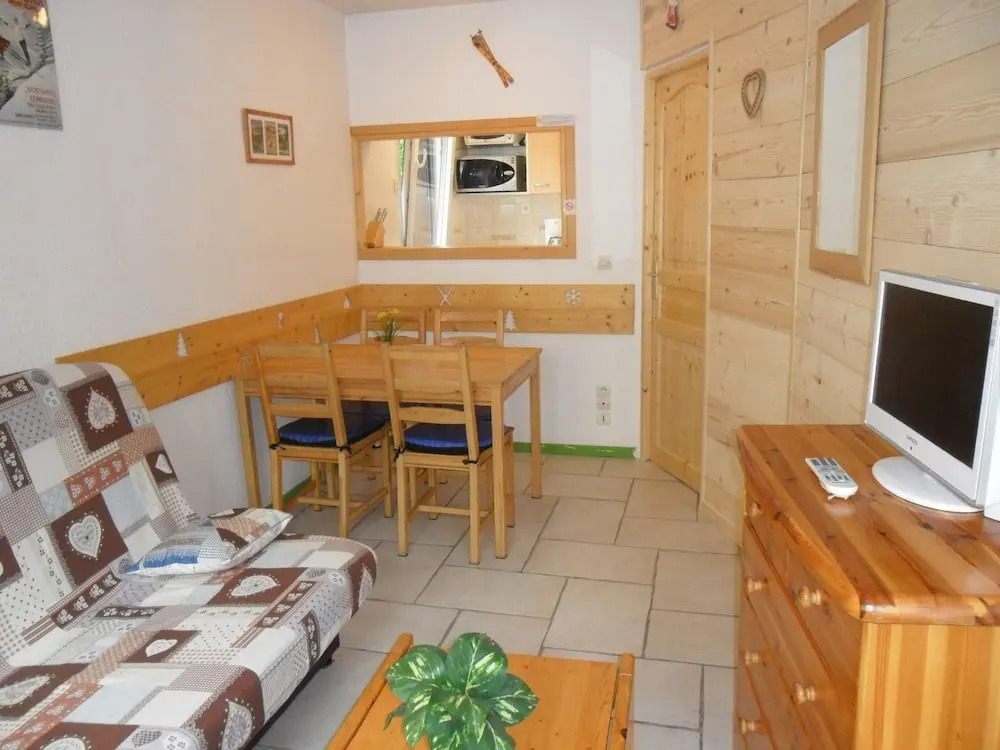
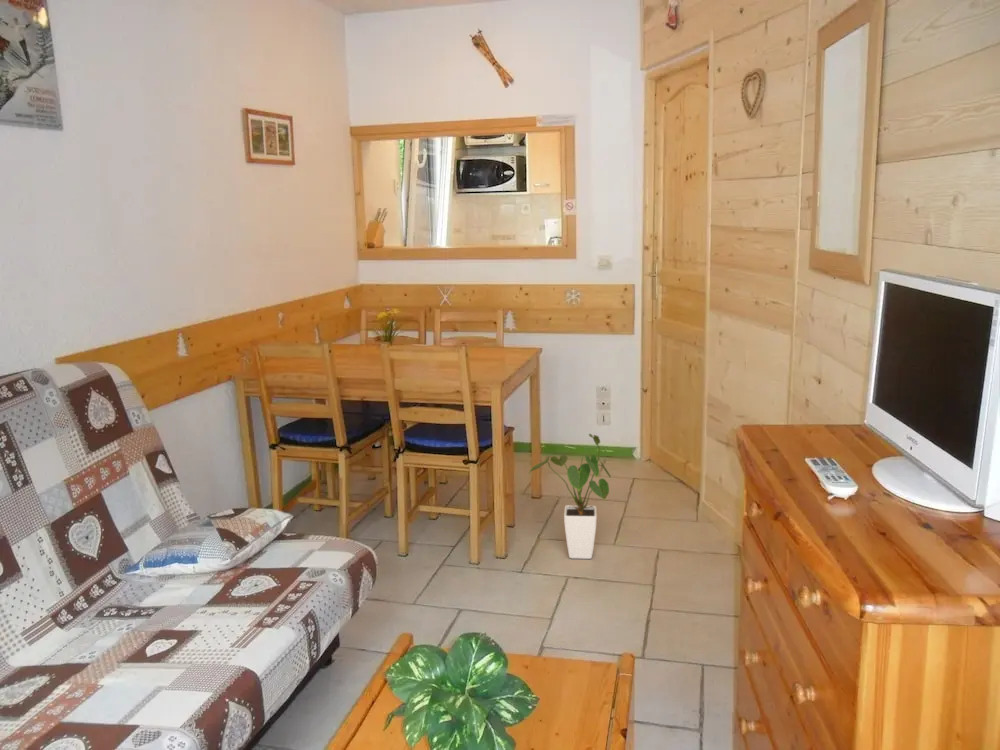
+ house plant (573, 497)
